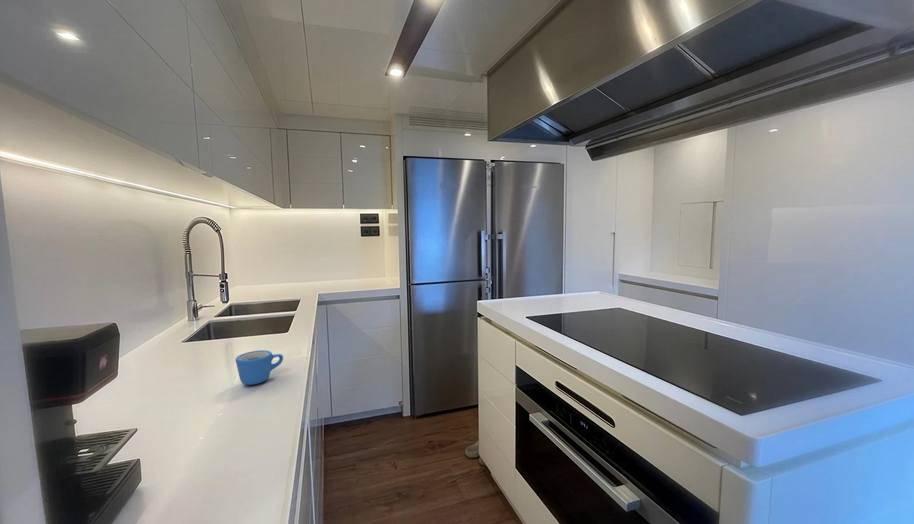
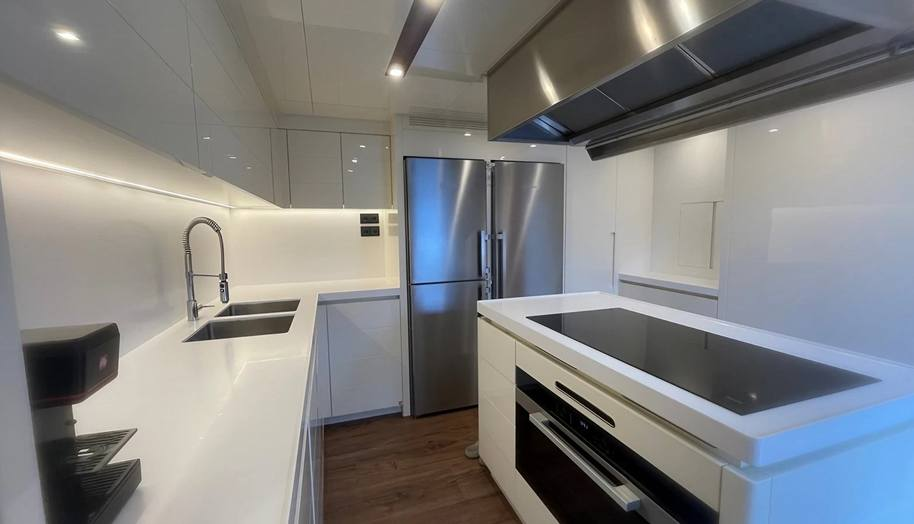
- mug (260, 366)
